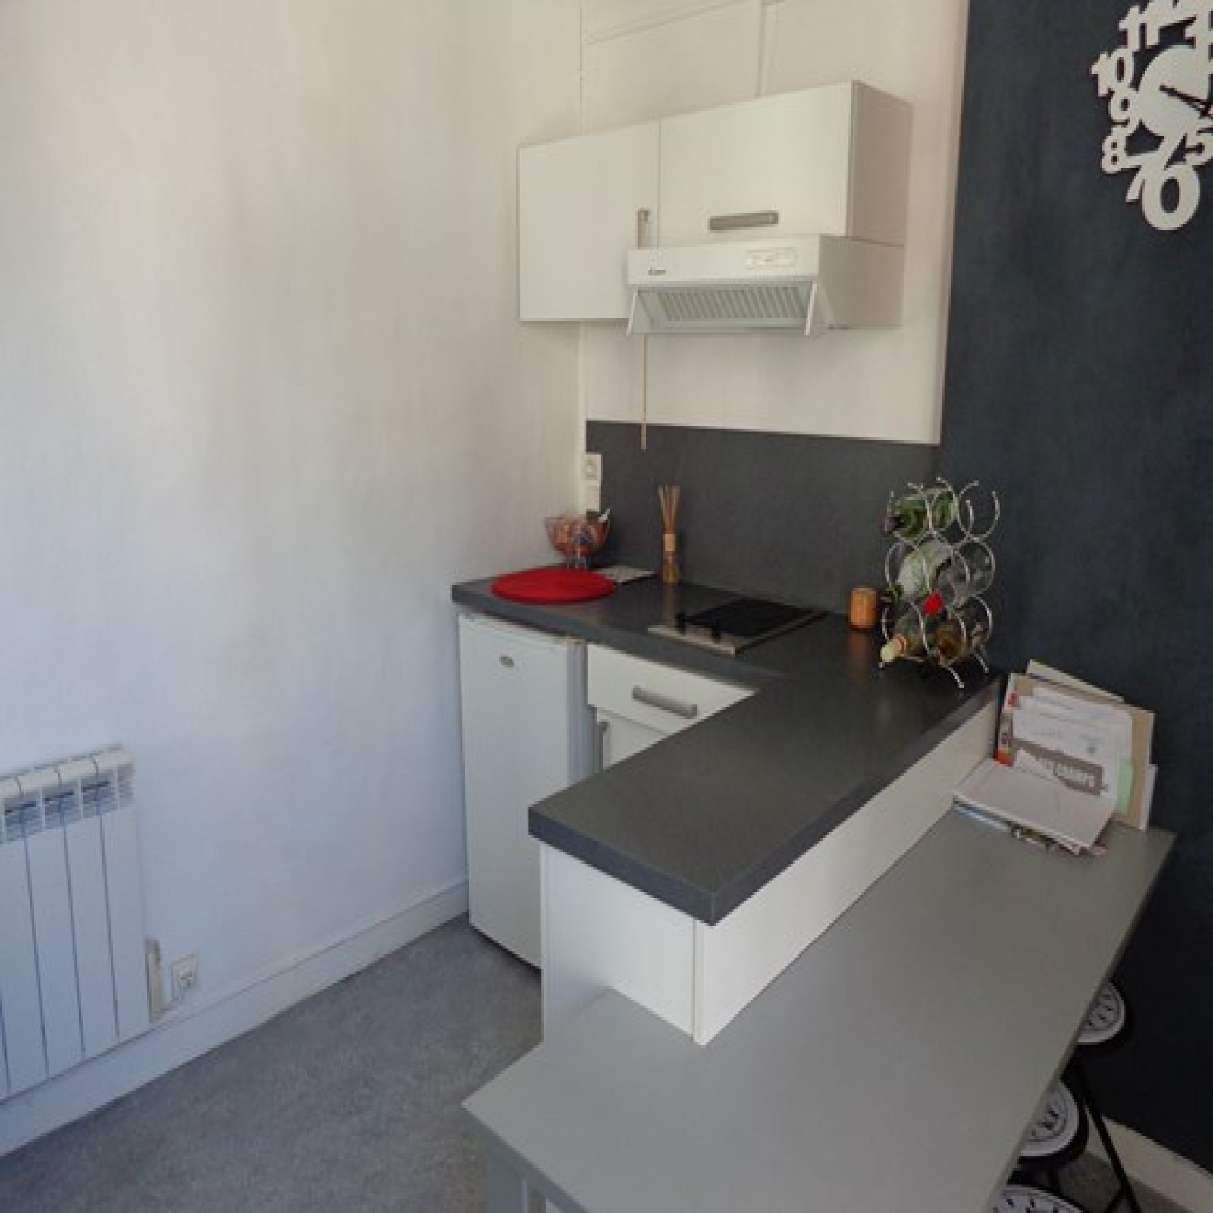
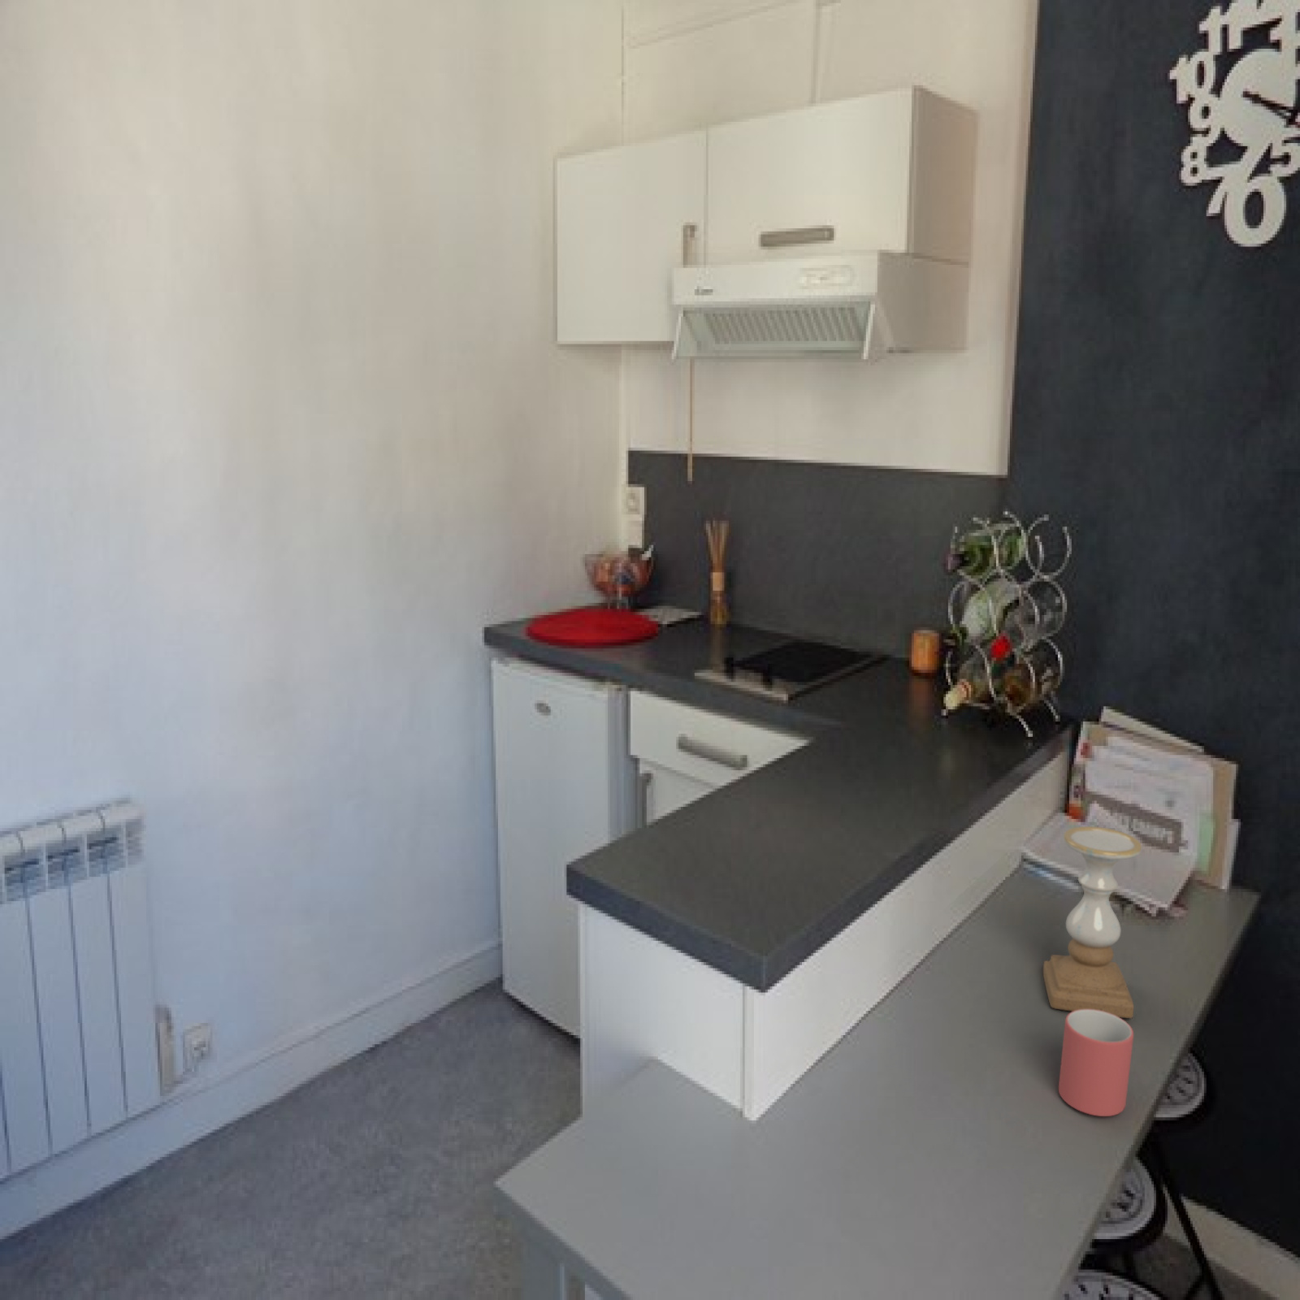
+ candle holder (1094, 918)
+ mug (1100, 1056)
